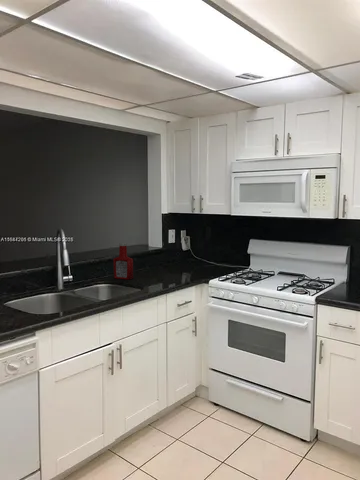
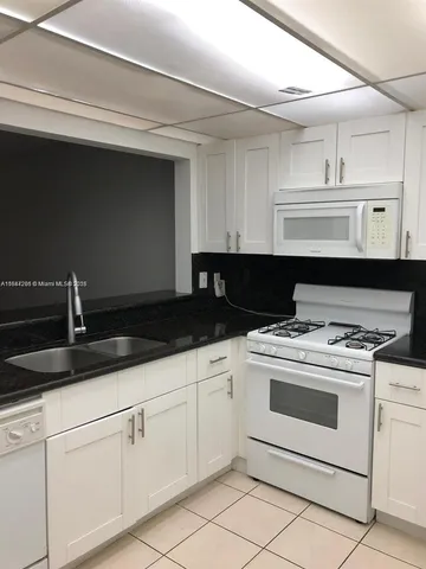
- soap bottle (123, 260)
